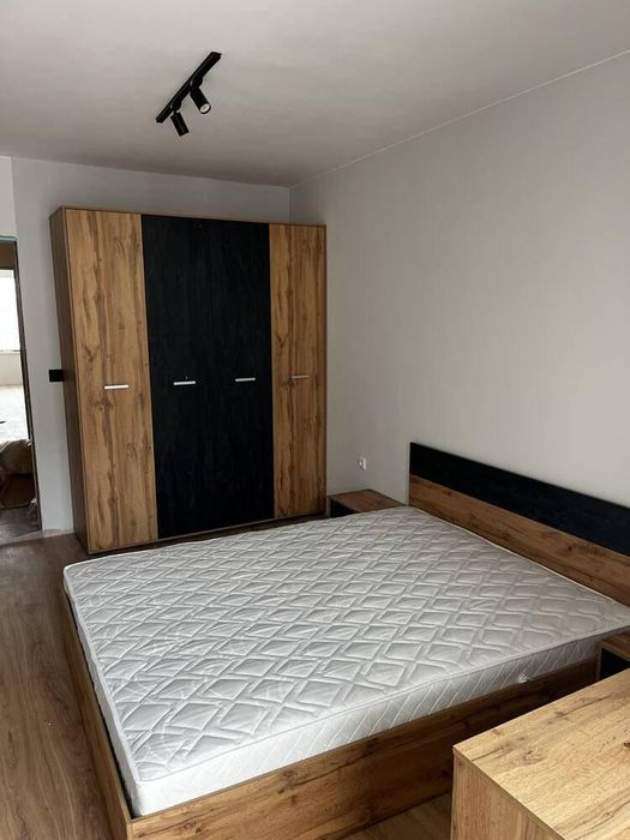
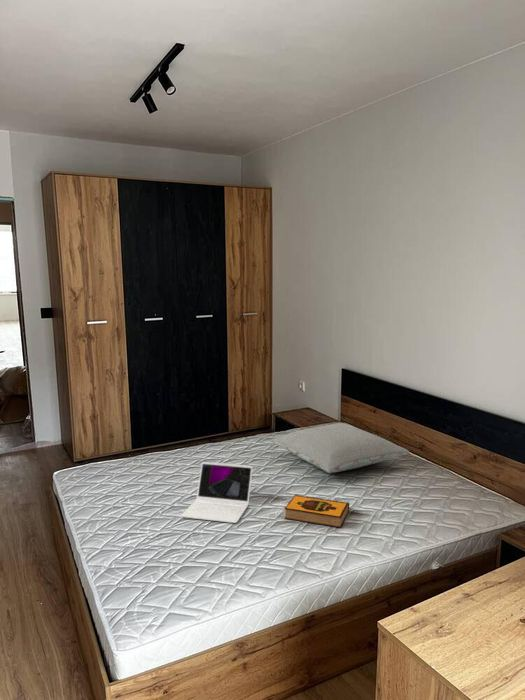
+ hardback book (317, 509)
+ pillow (337, 446)
+ laptop (218, 488)
